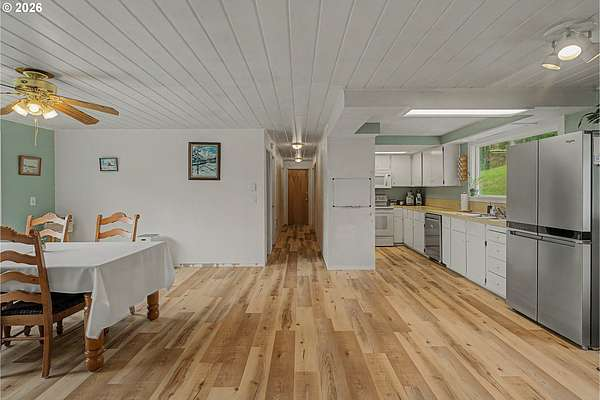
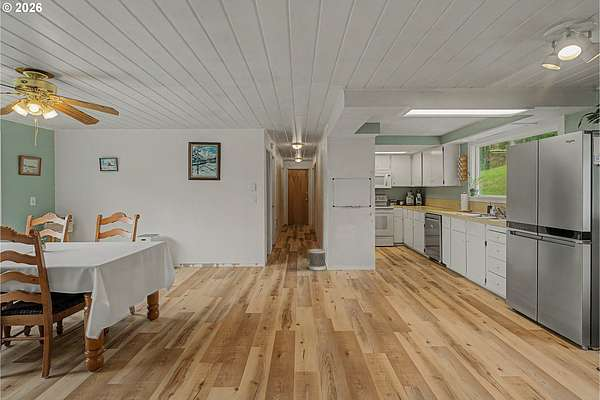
+ wastebasket (317, 259)
